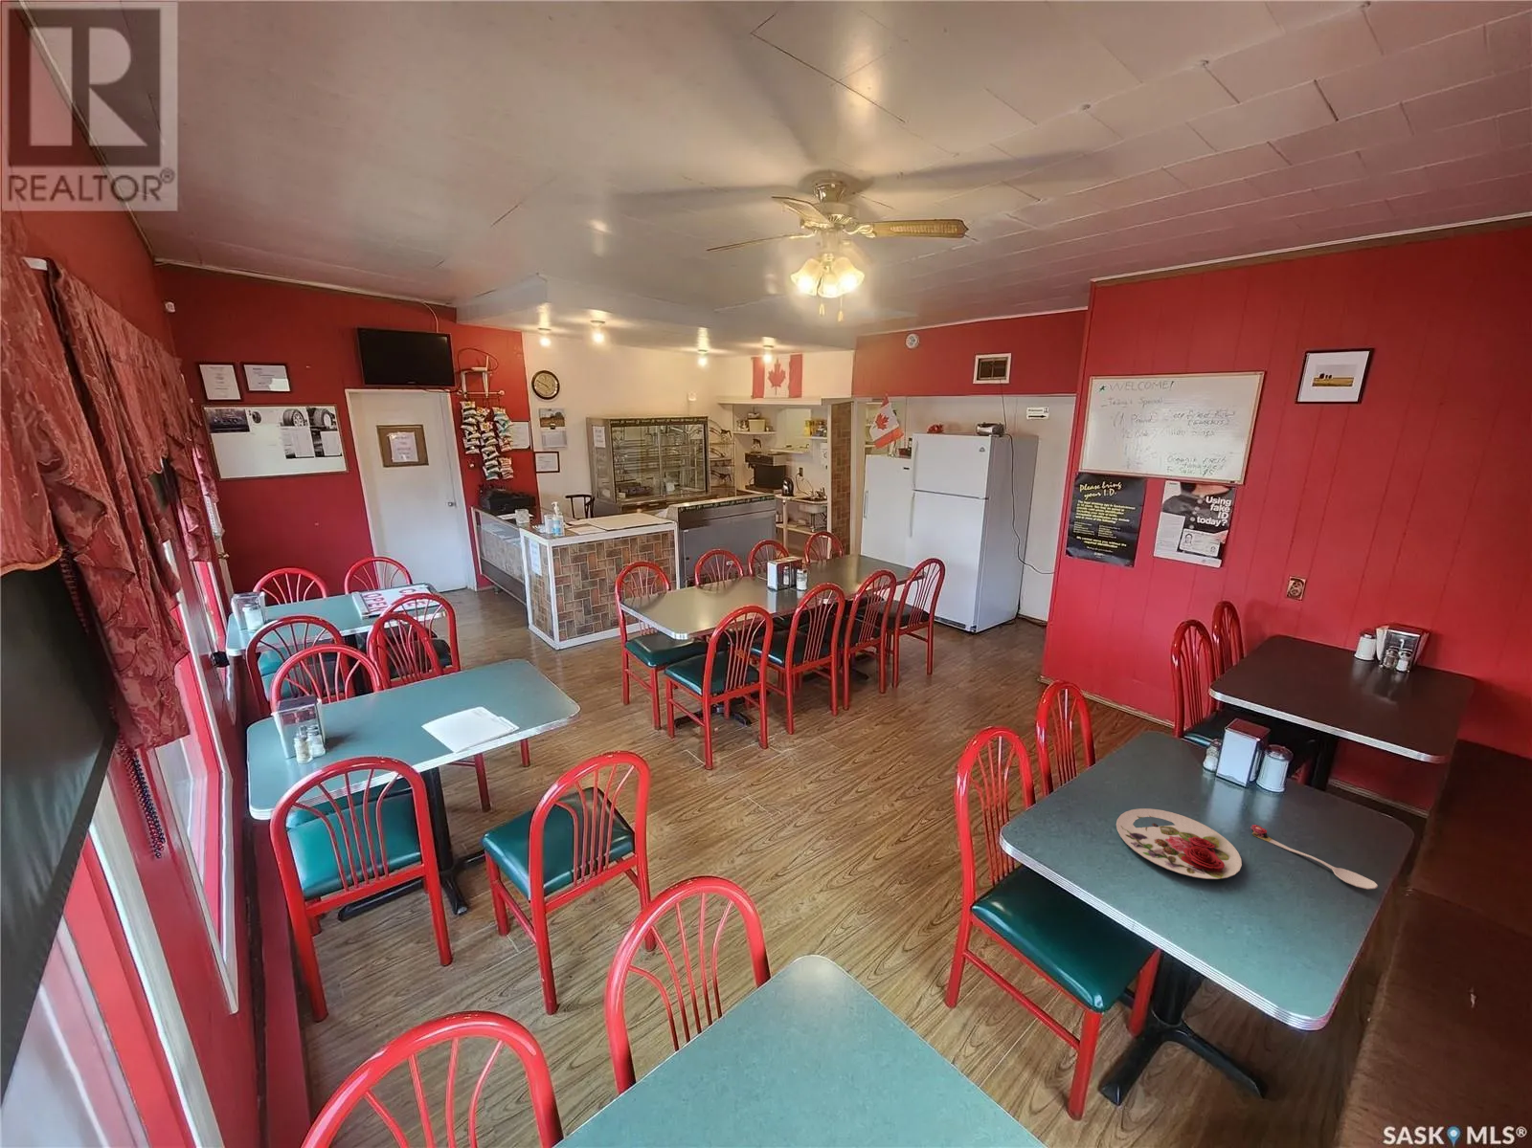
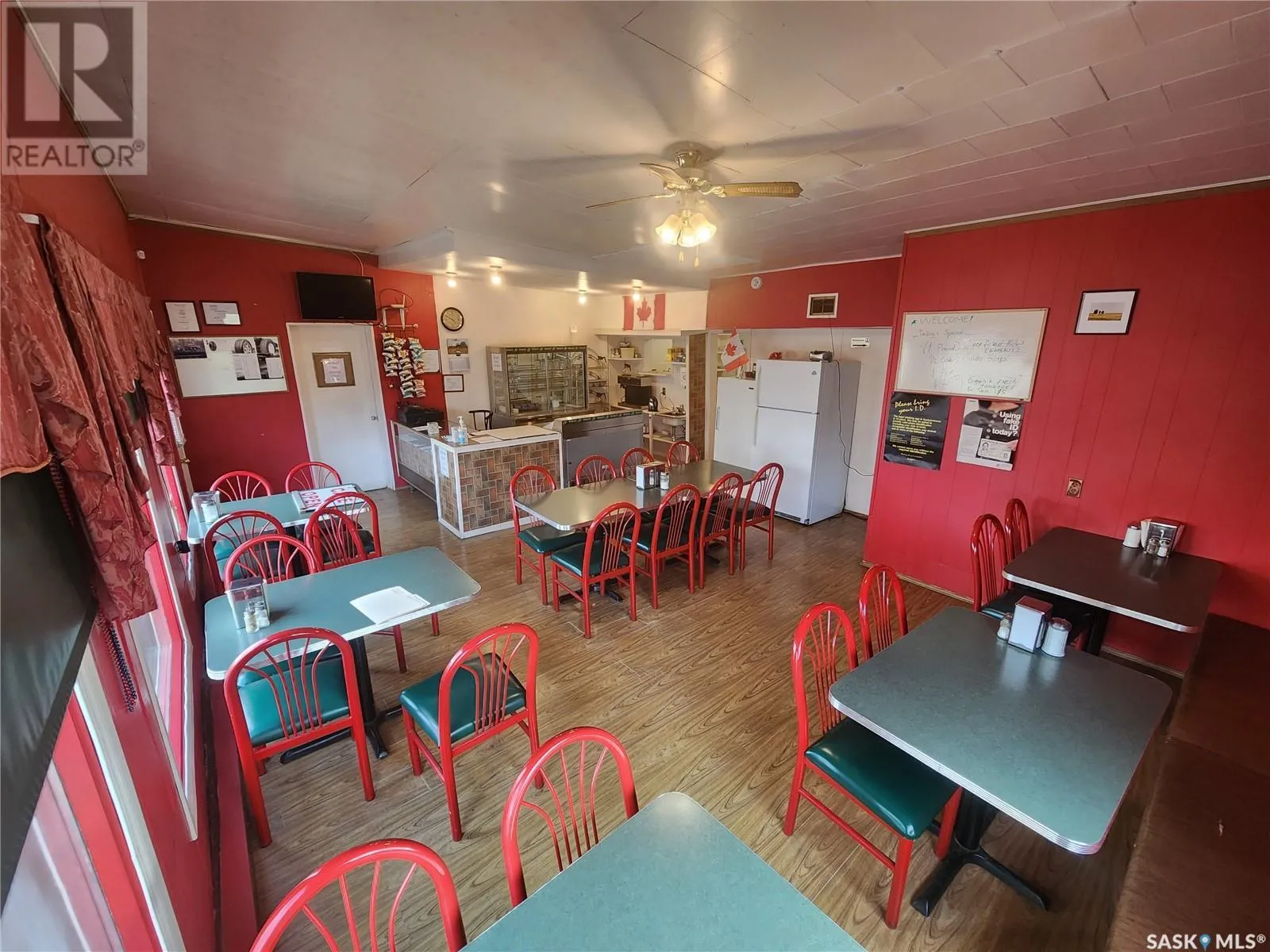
- plate (1176, 840)
- spoon (1309, 855)
